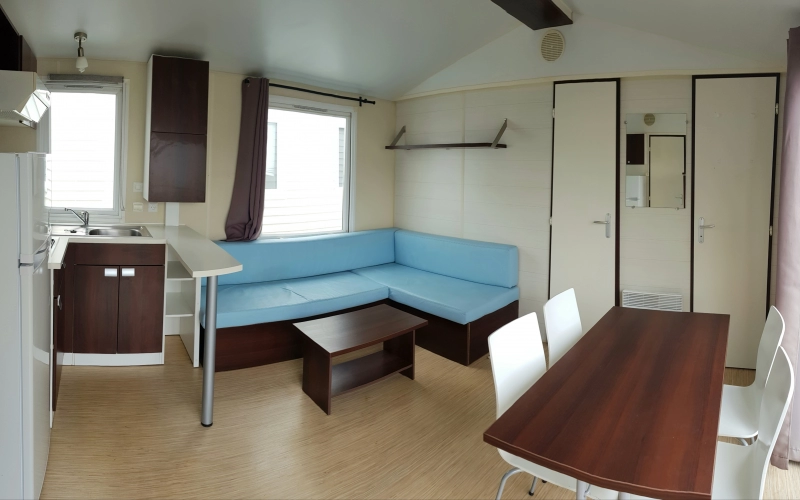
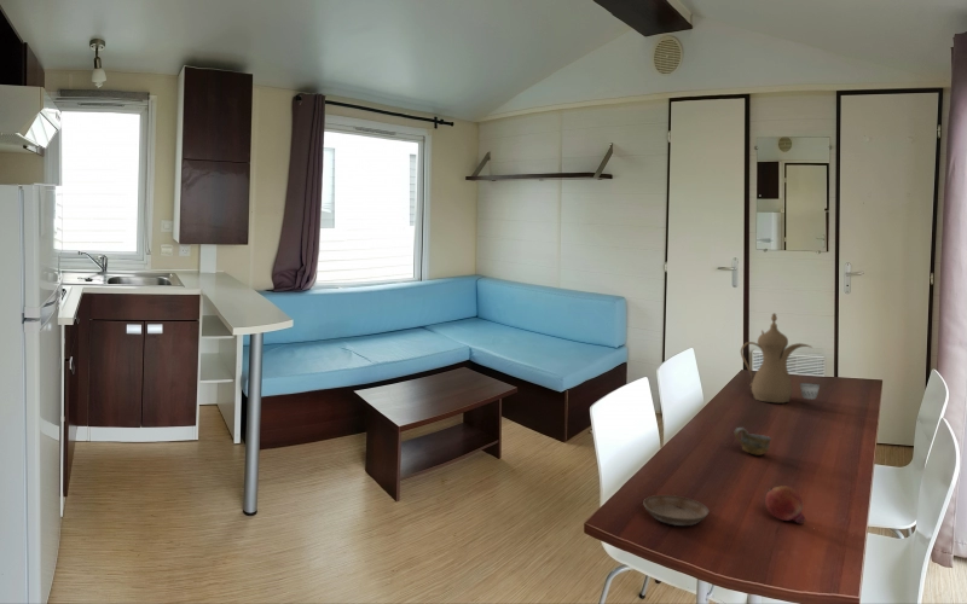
+ fruit (784, 503)
+ saucer (674, 511)
+ cup (752, 440)
+ teapot (778, 356)
